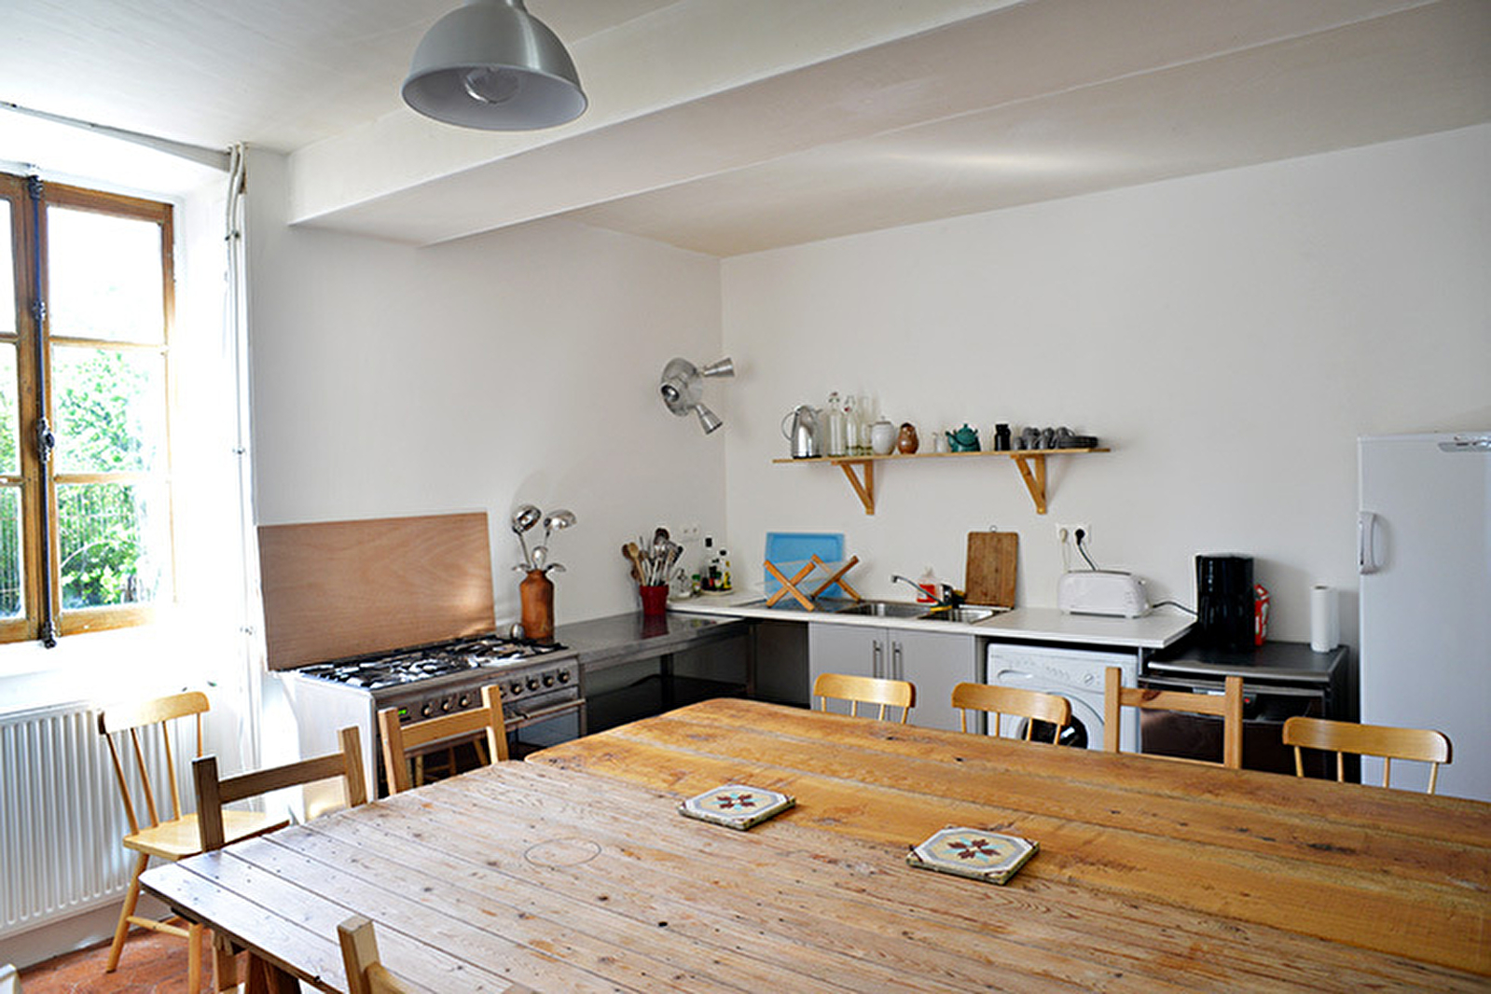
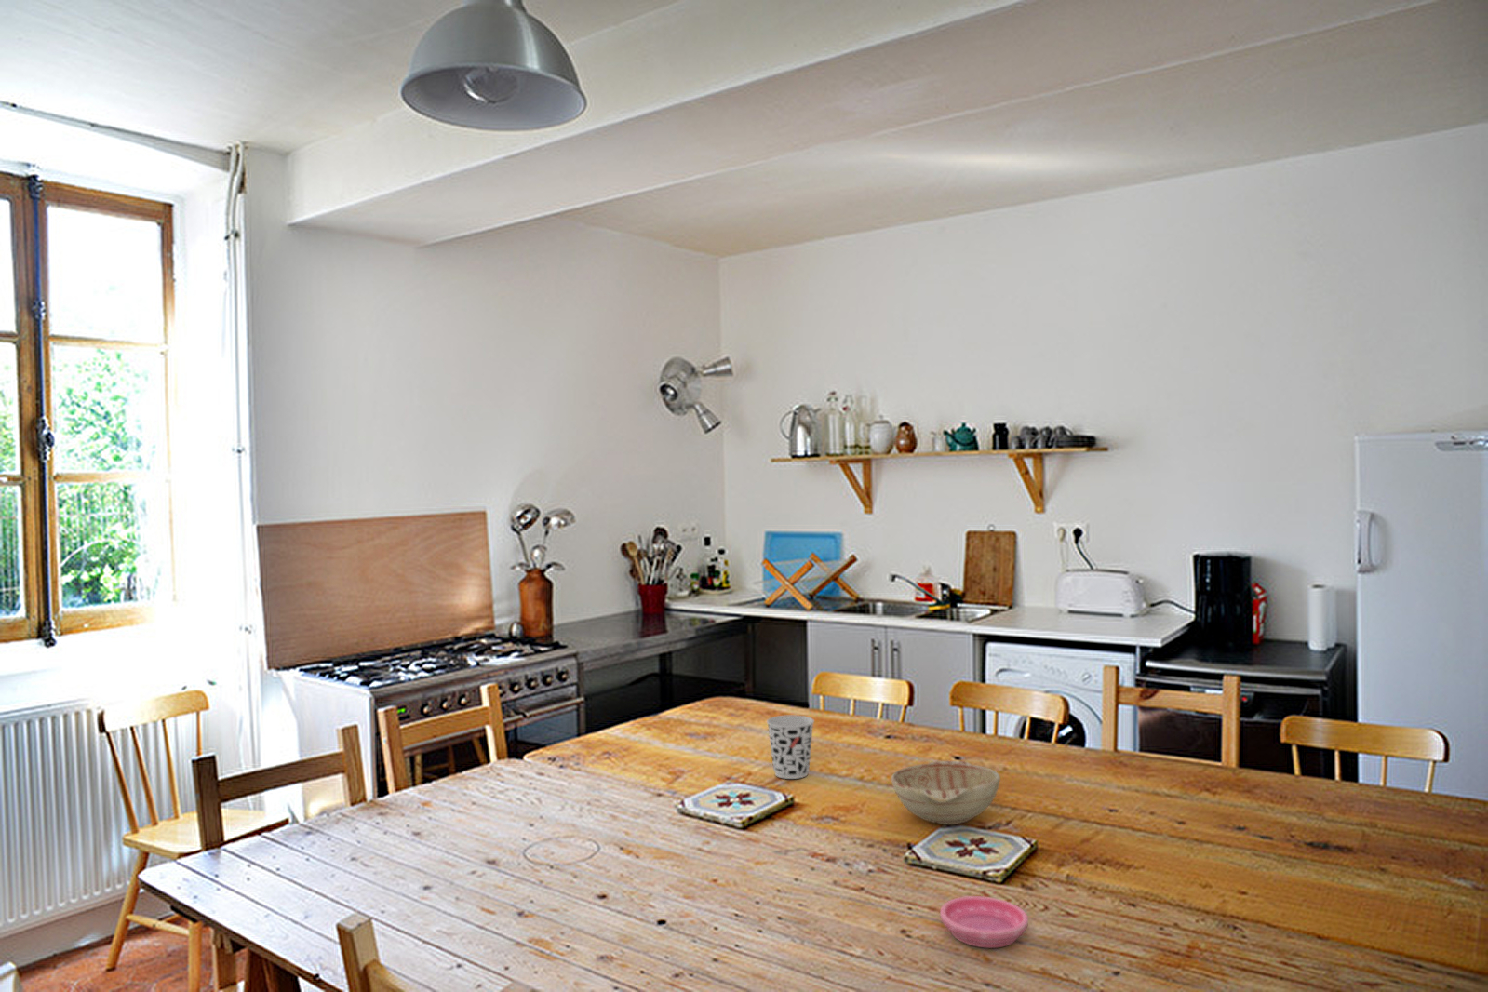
+ cup (790, 747)
+ saucer (983, 923)
+ decorative bowl (946, 795)
